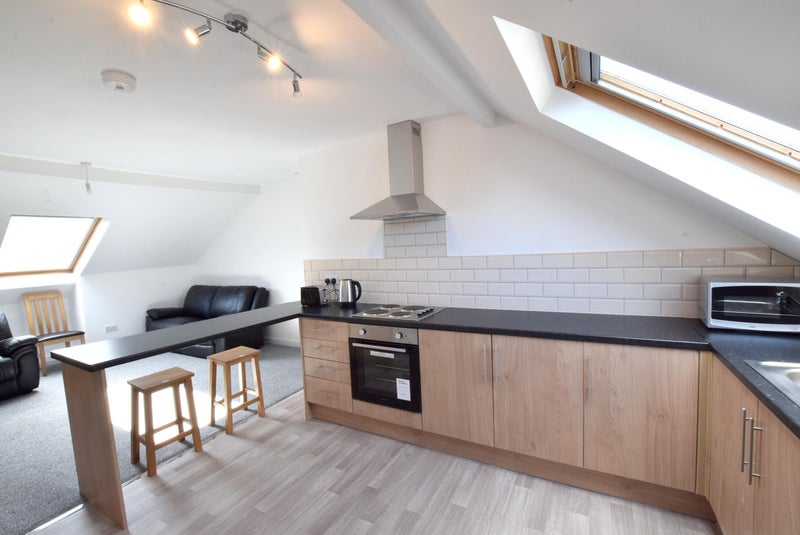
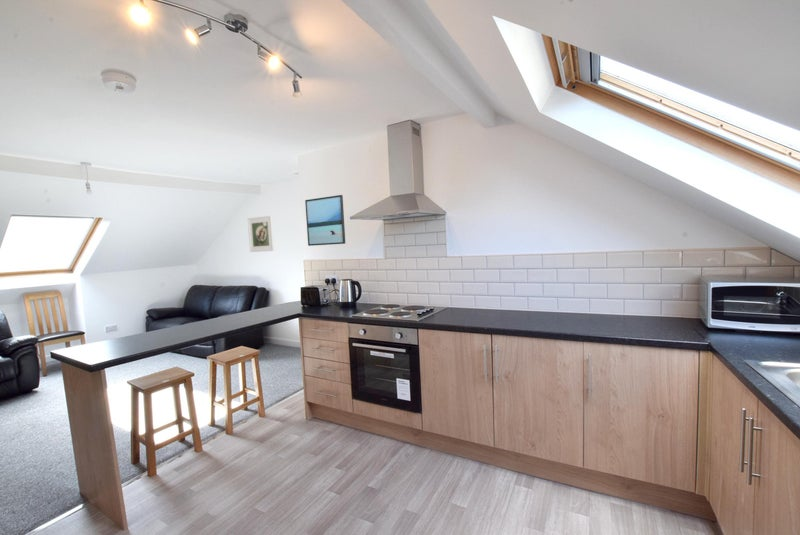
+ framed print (260, 234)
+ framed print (324, 221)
